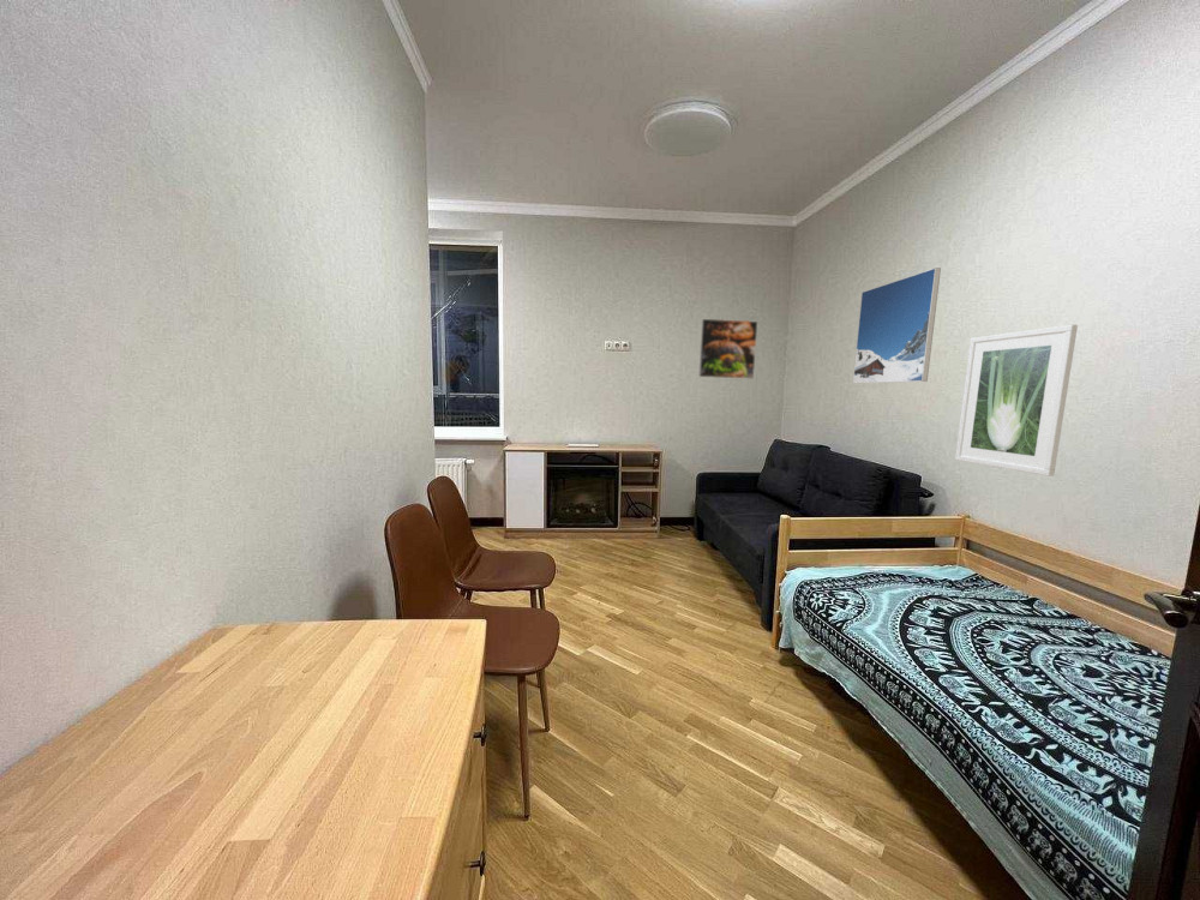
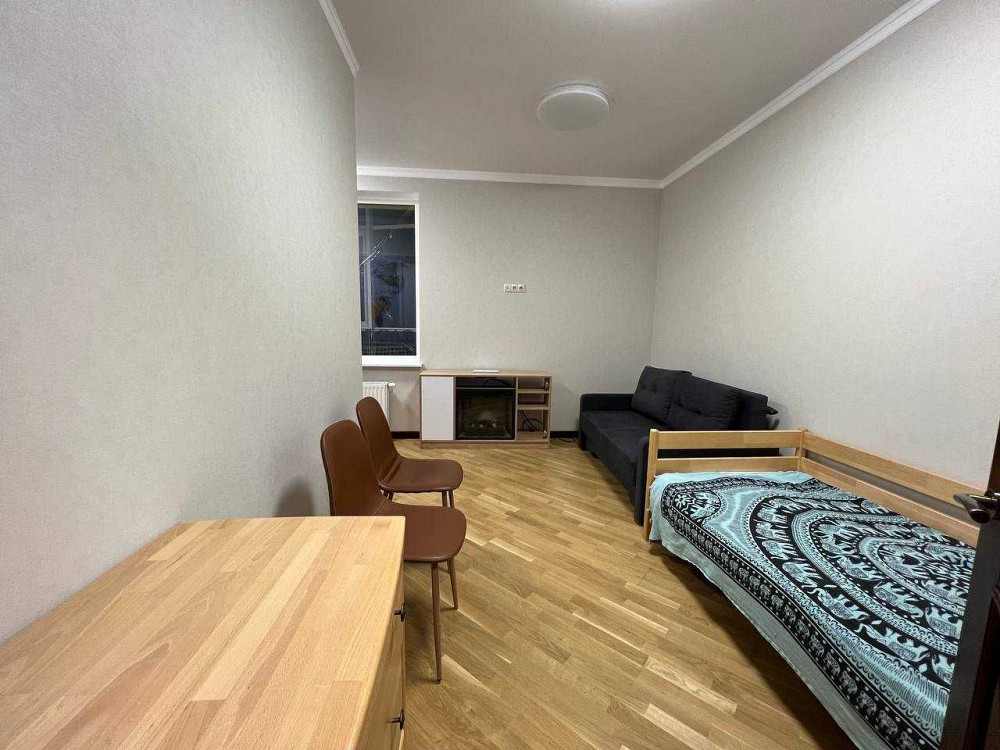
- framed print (890, 332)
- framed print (727, 349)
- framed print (1008, 401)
